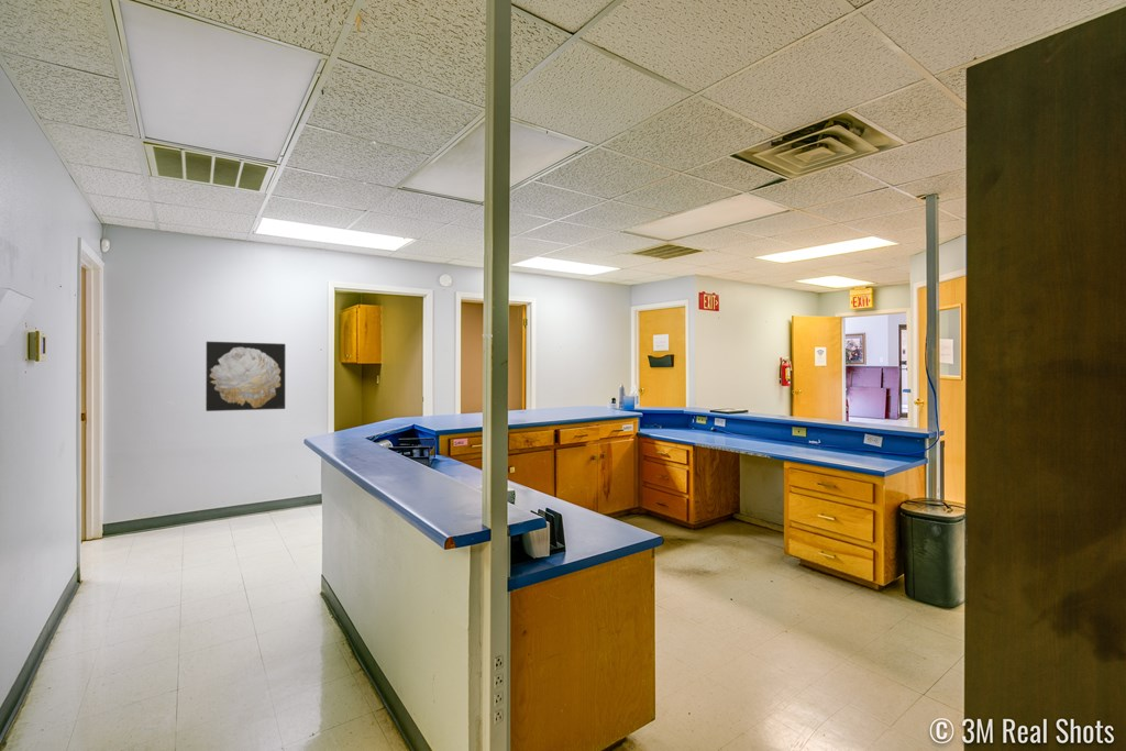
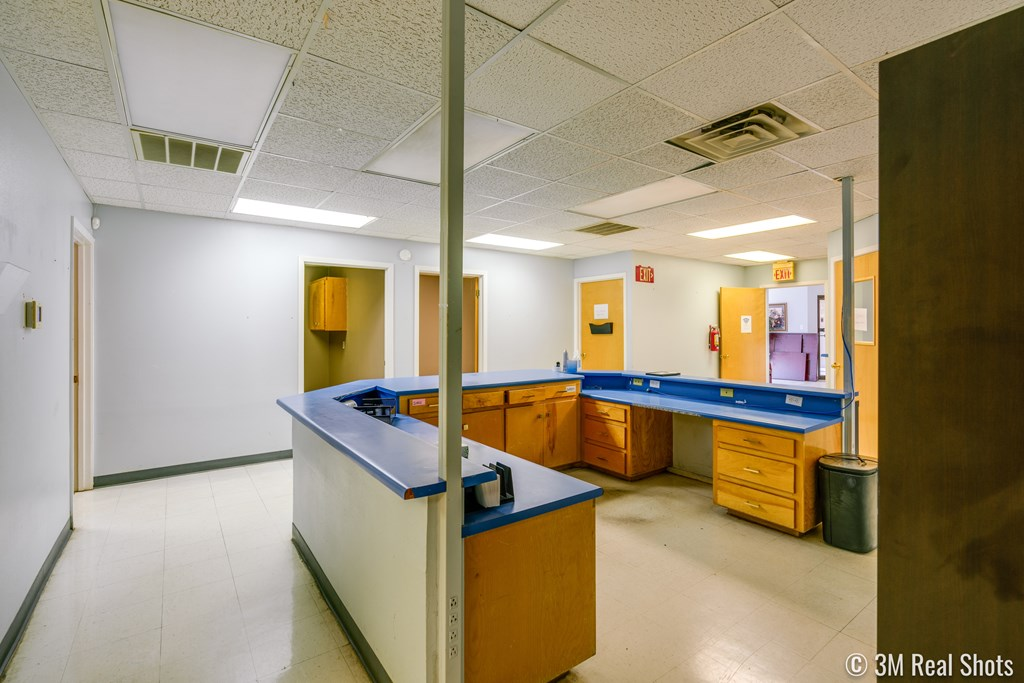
- wall art (246, 376)
